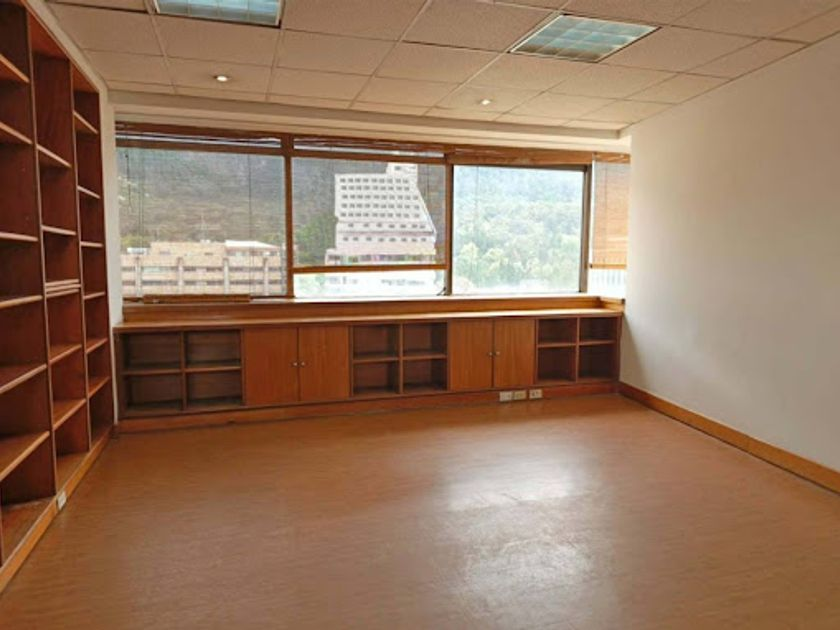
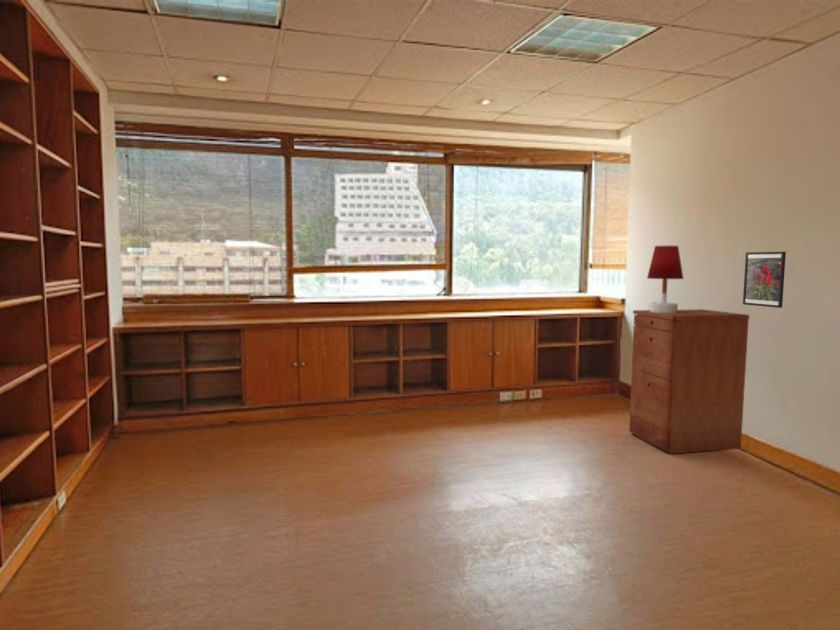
+ filing cabinet (685, 377)
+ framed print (763, 279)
+ table lamp (665, 278)
